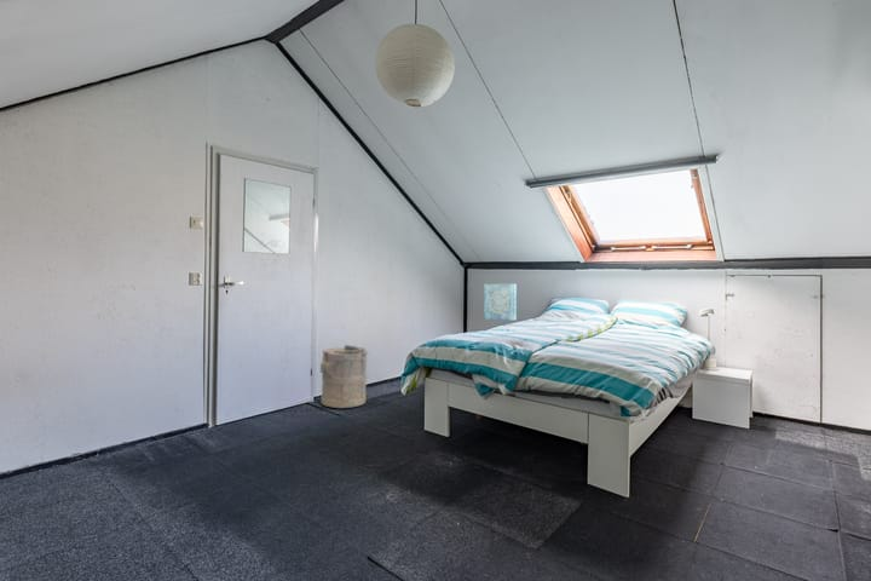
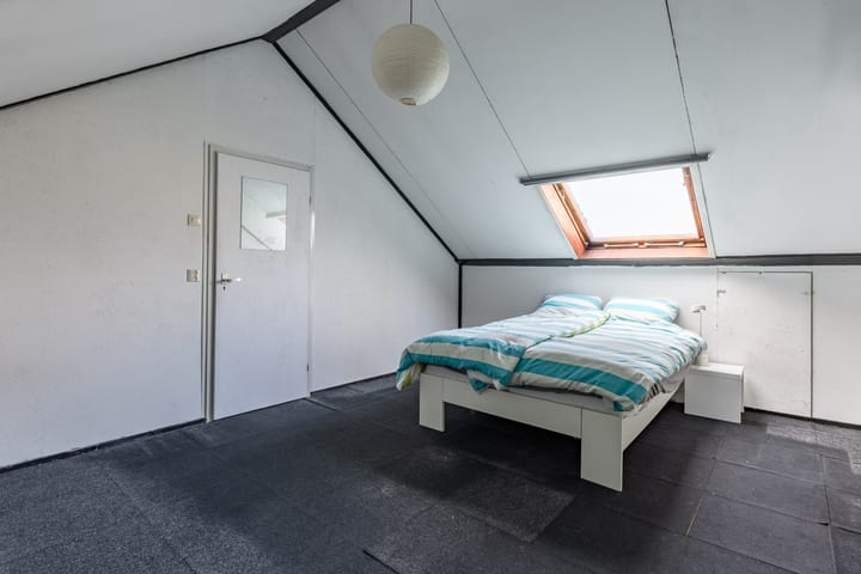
- wall art (500, 301)
- laundry hamper (341, 374)
